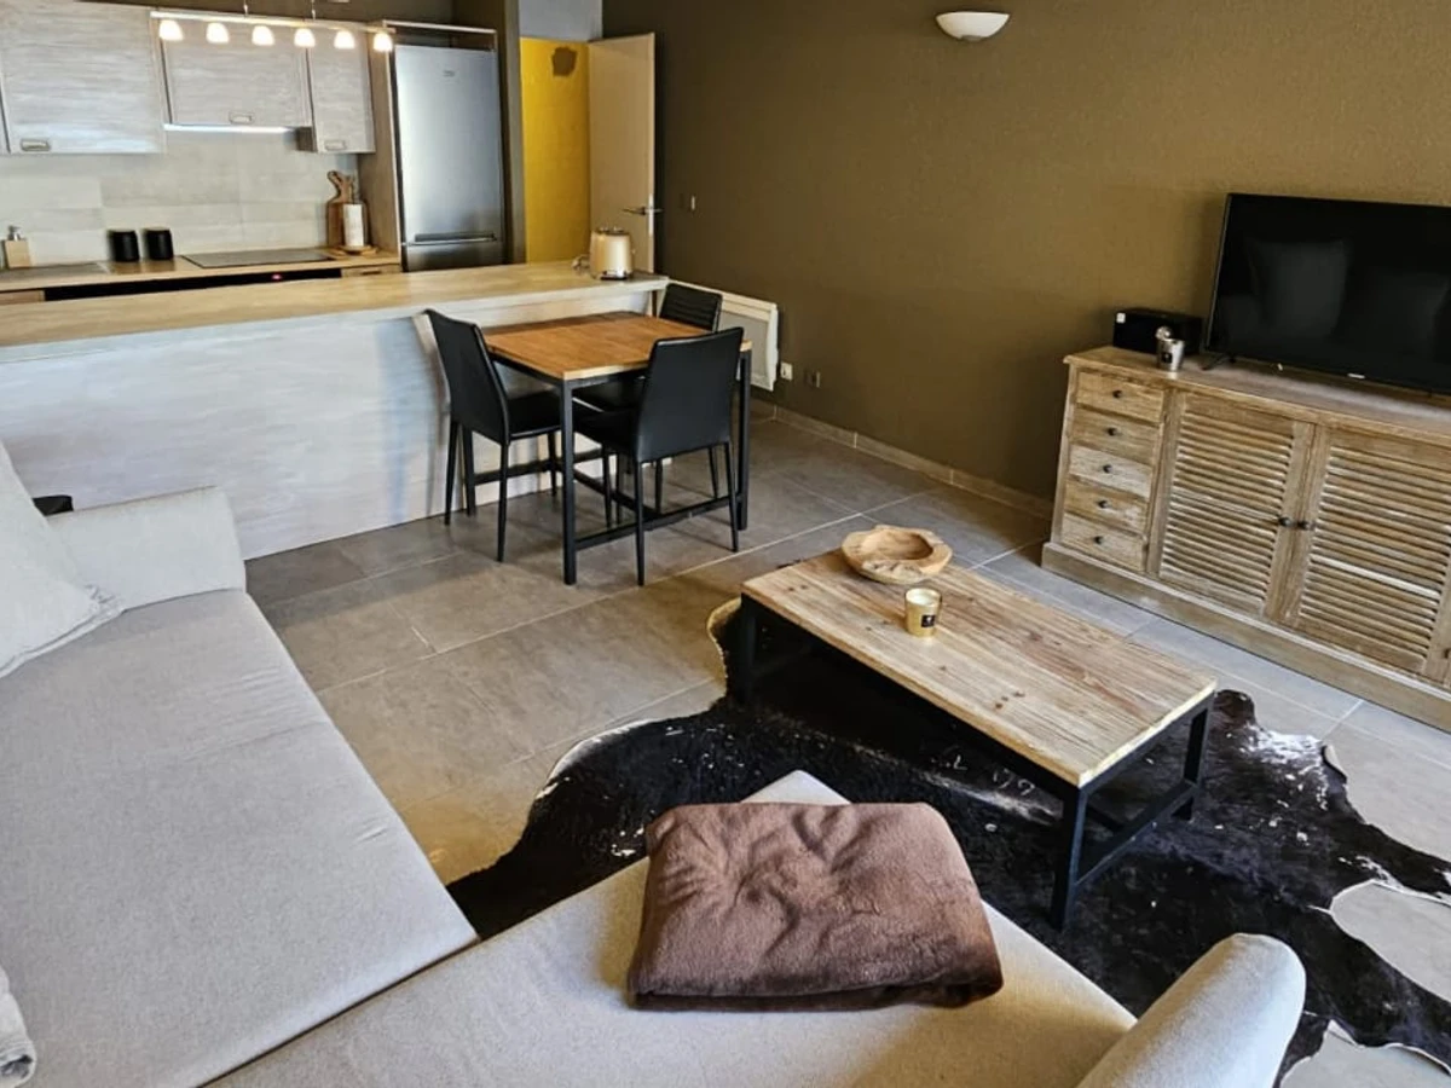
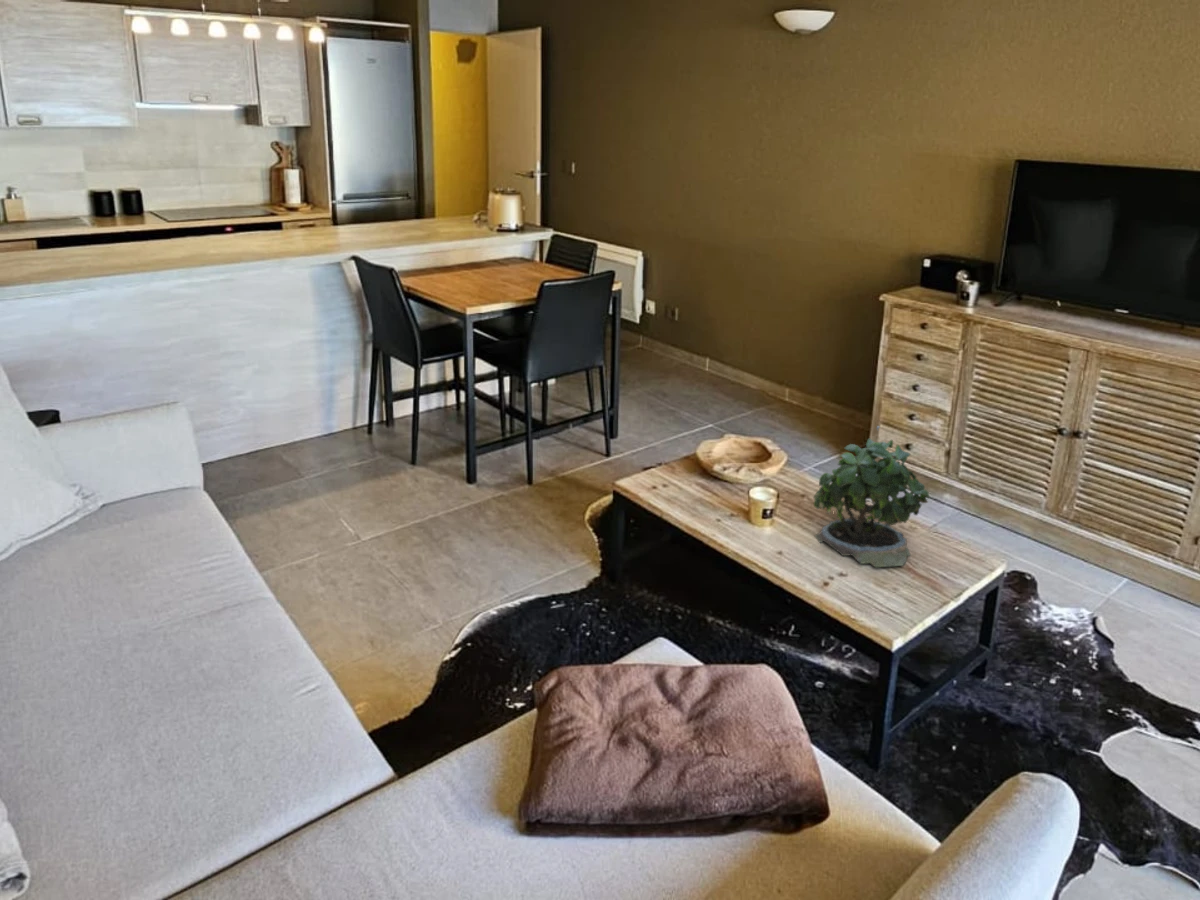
+ potted plant (870, 490)
